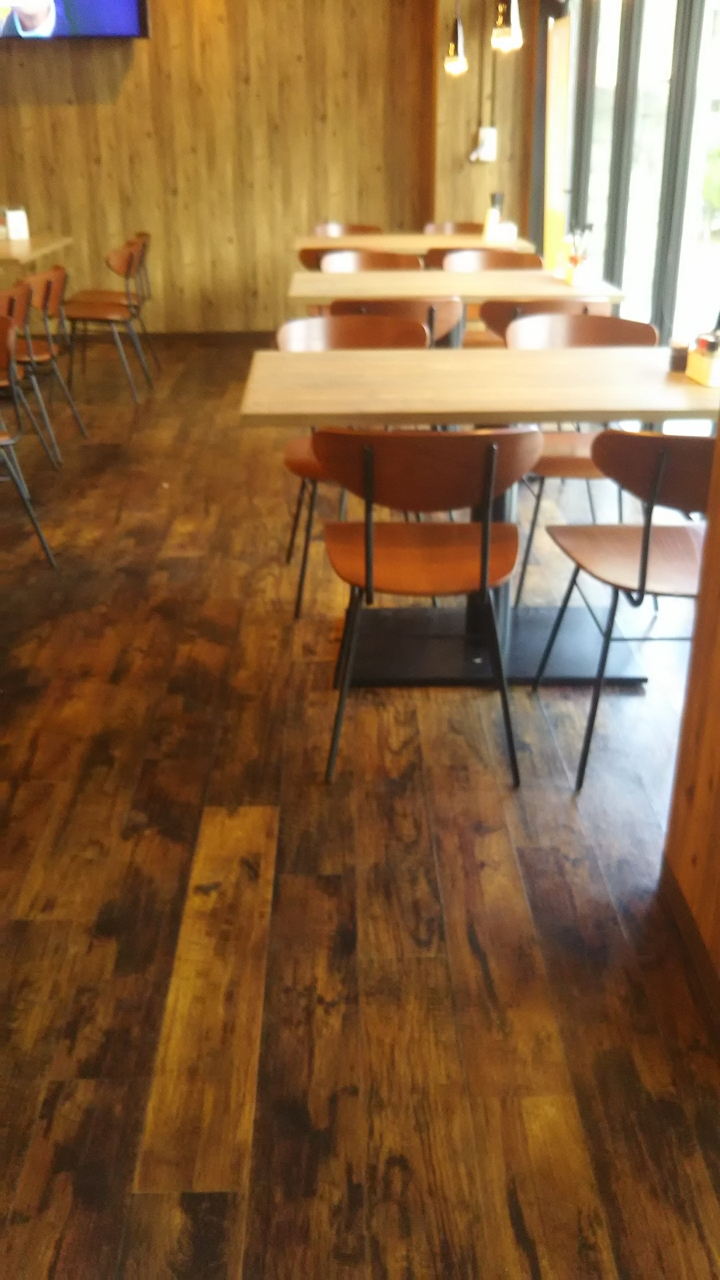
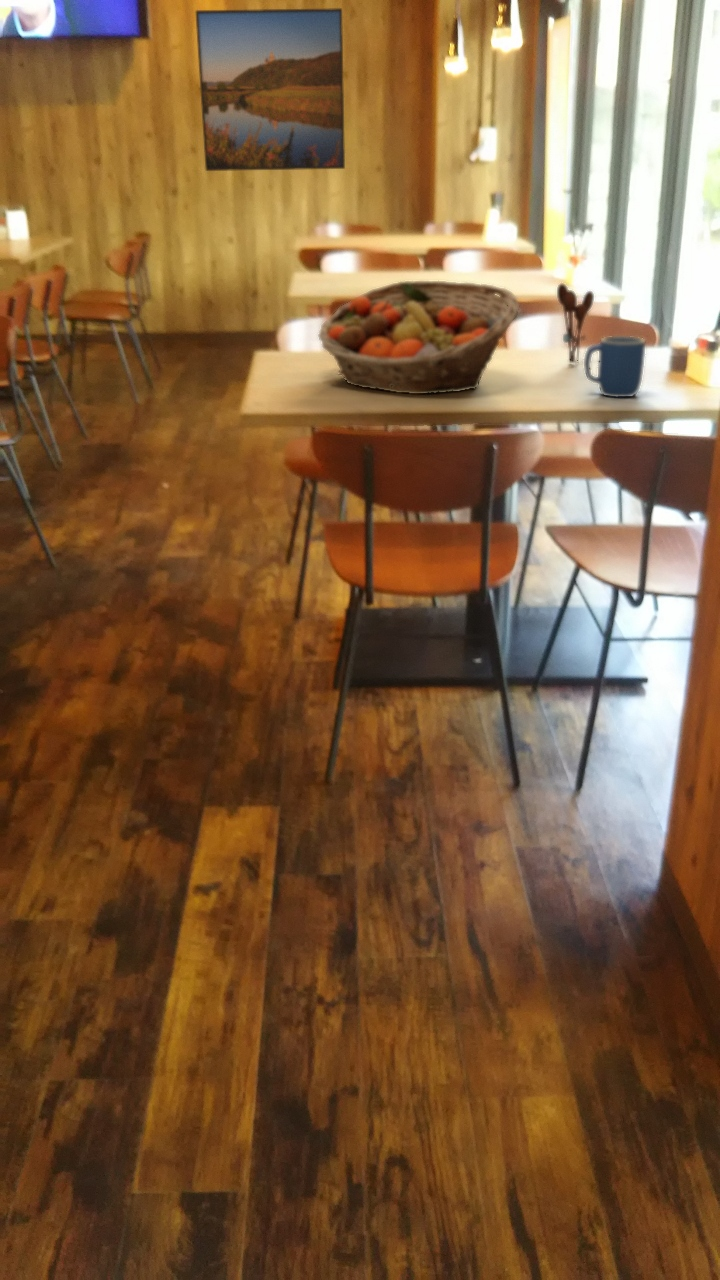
+ utensil holder (572, 323)
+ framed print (272, 91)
+ fruit basket (416, 335)
+ mug (615, 366)
